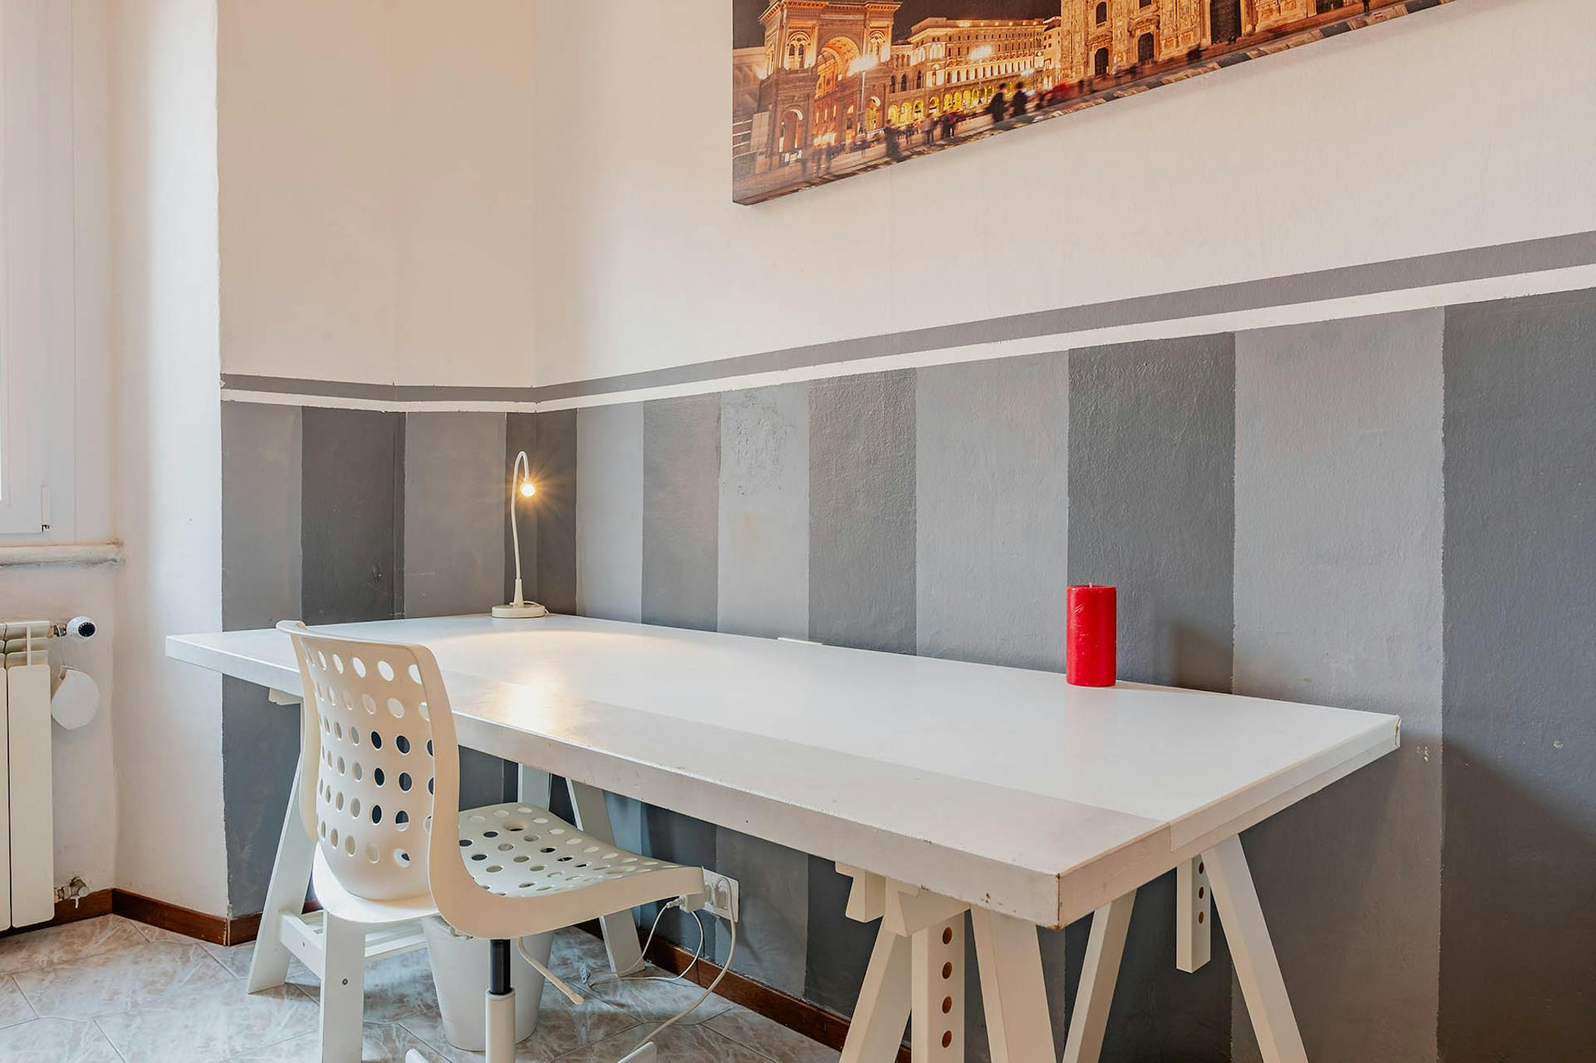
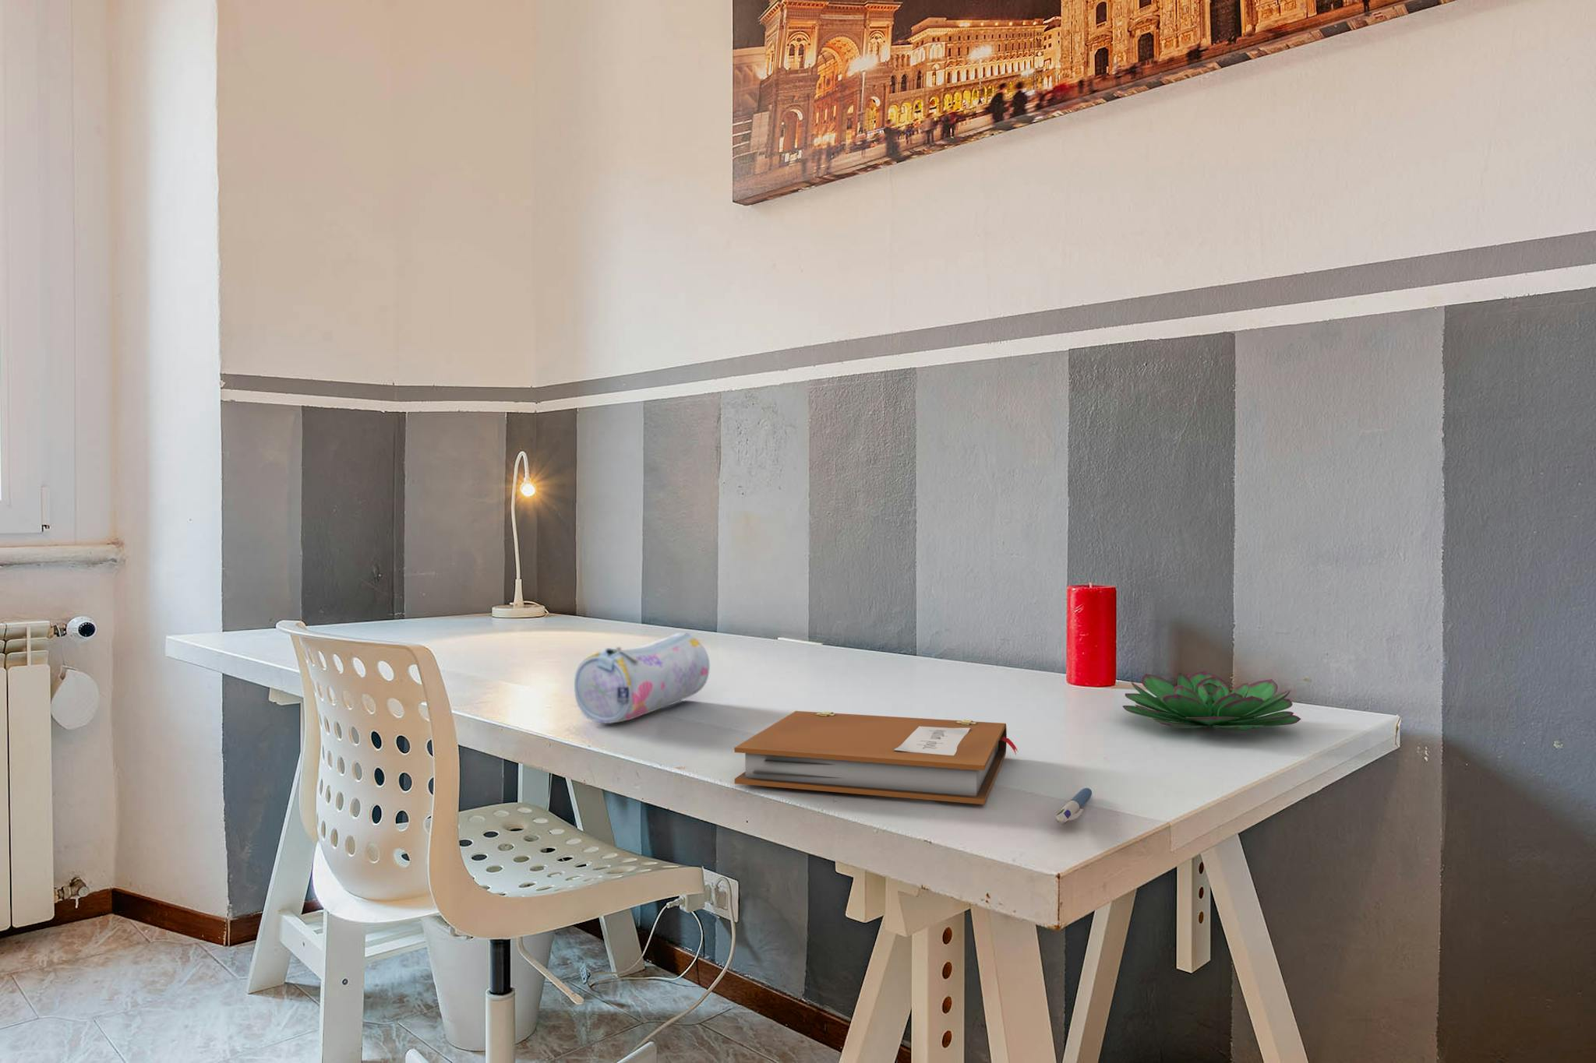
+ pencil case (644, 674)
+ succulent plant (1208, 700)
+ pen (1077, 803)
+ notebook (885, 751)
